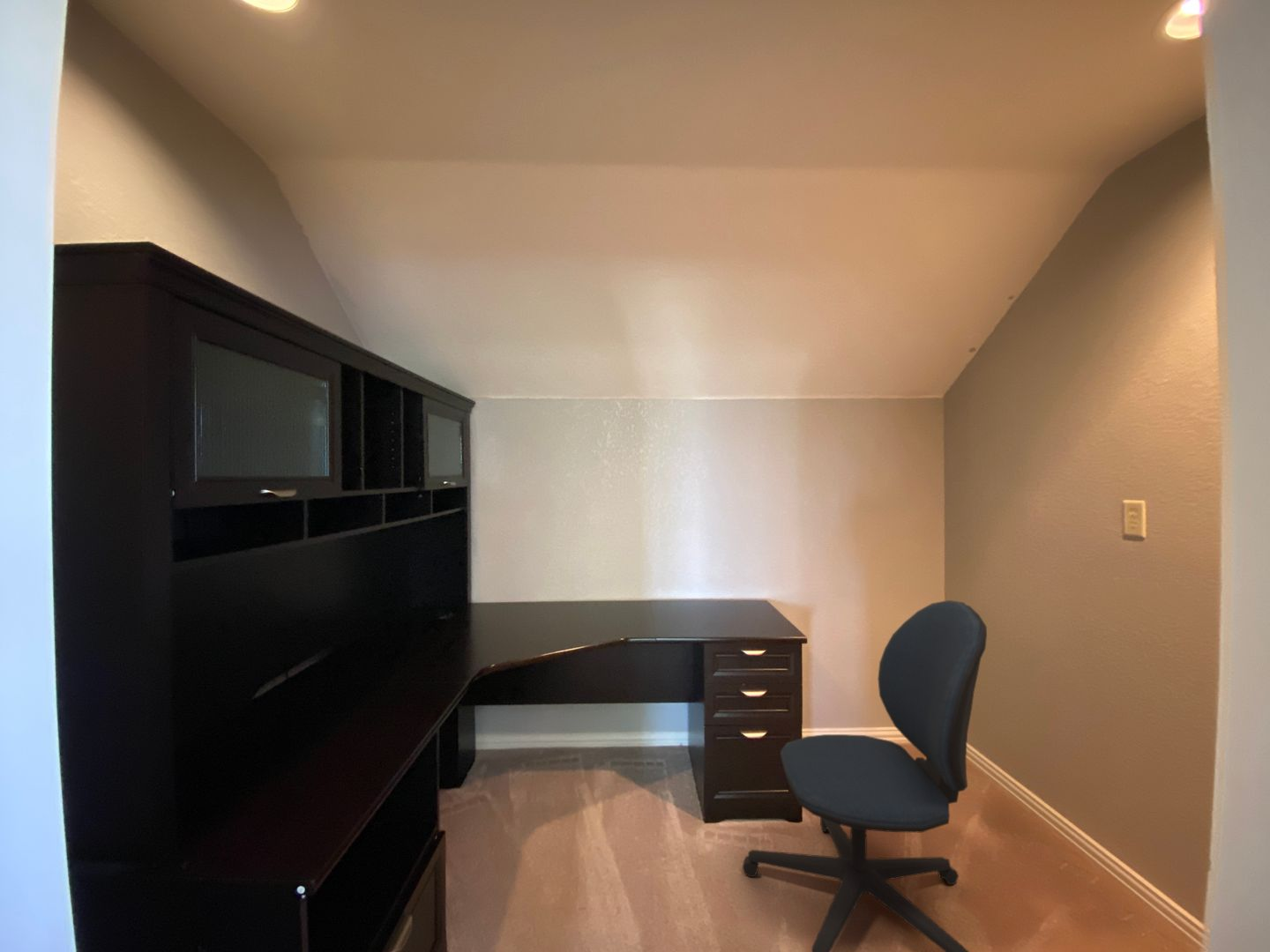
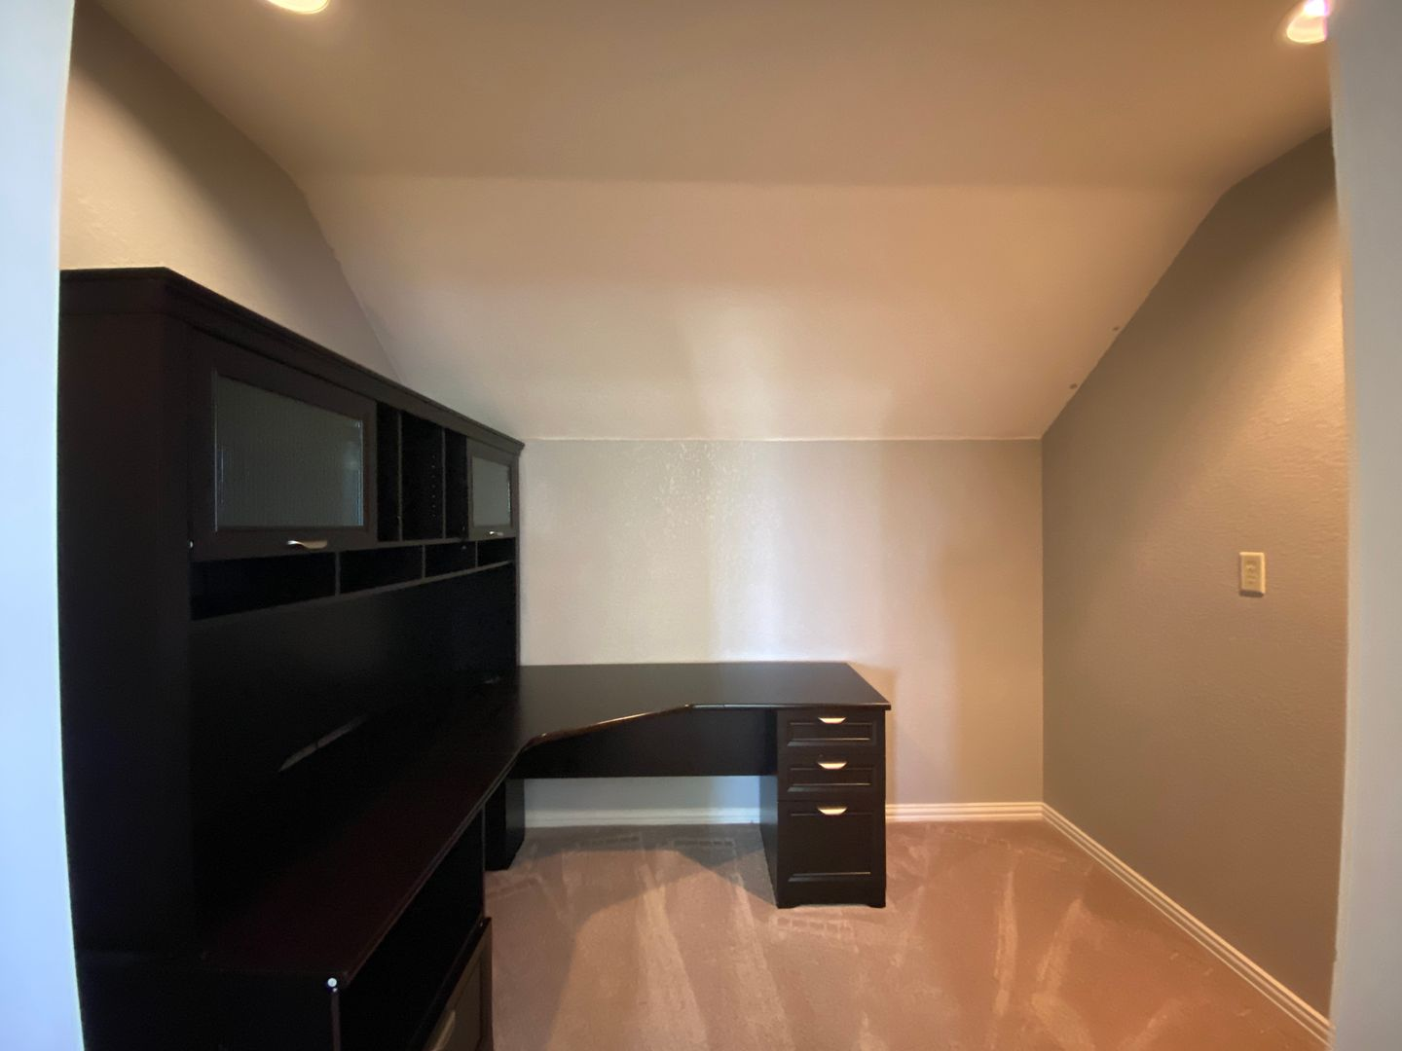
- office chair (855, 747)
